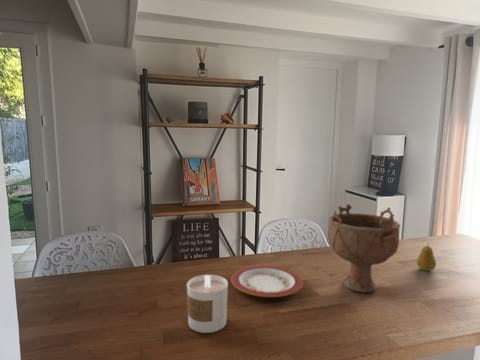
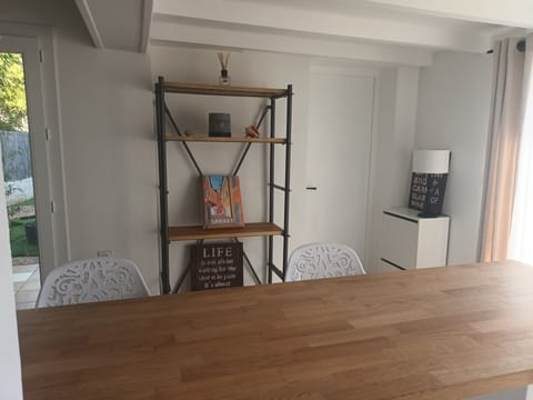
- candle (207, 298)
- decorative bowl (362, 248)
- fruit (426, 255)
- plate (266, 282)
